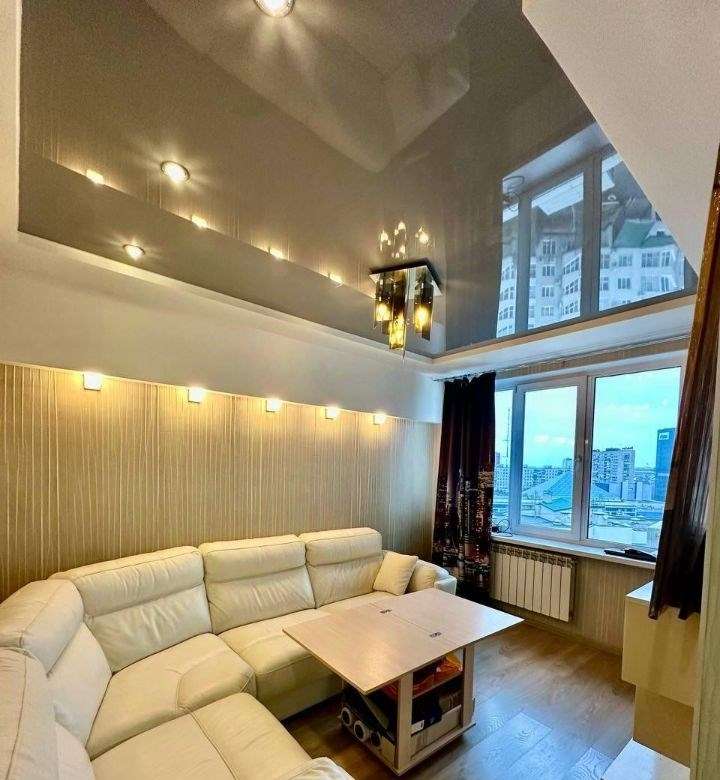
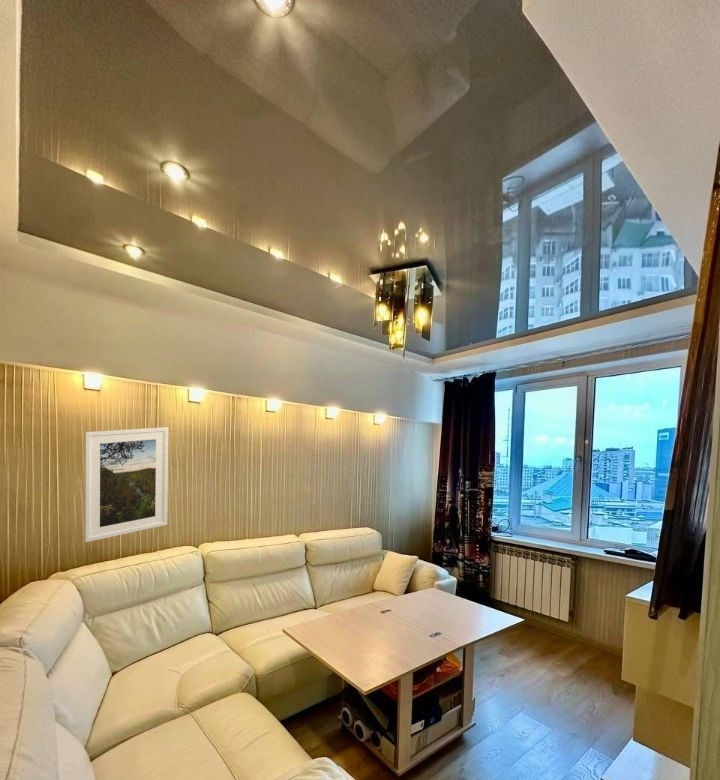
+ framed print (128, 481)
